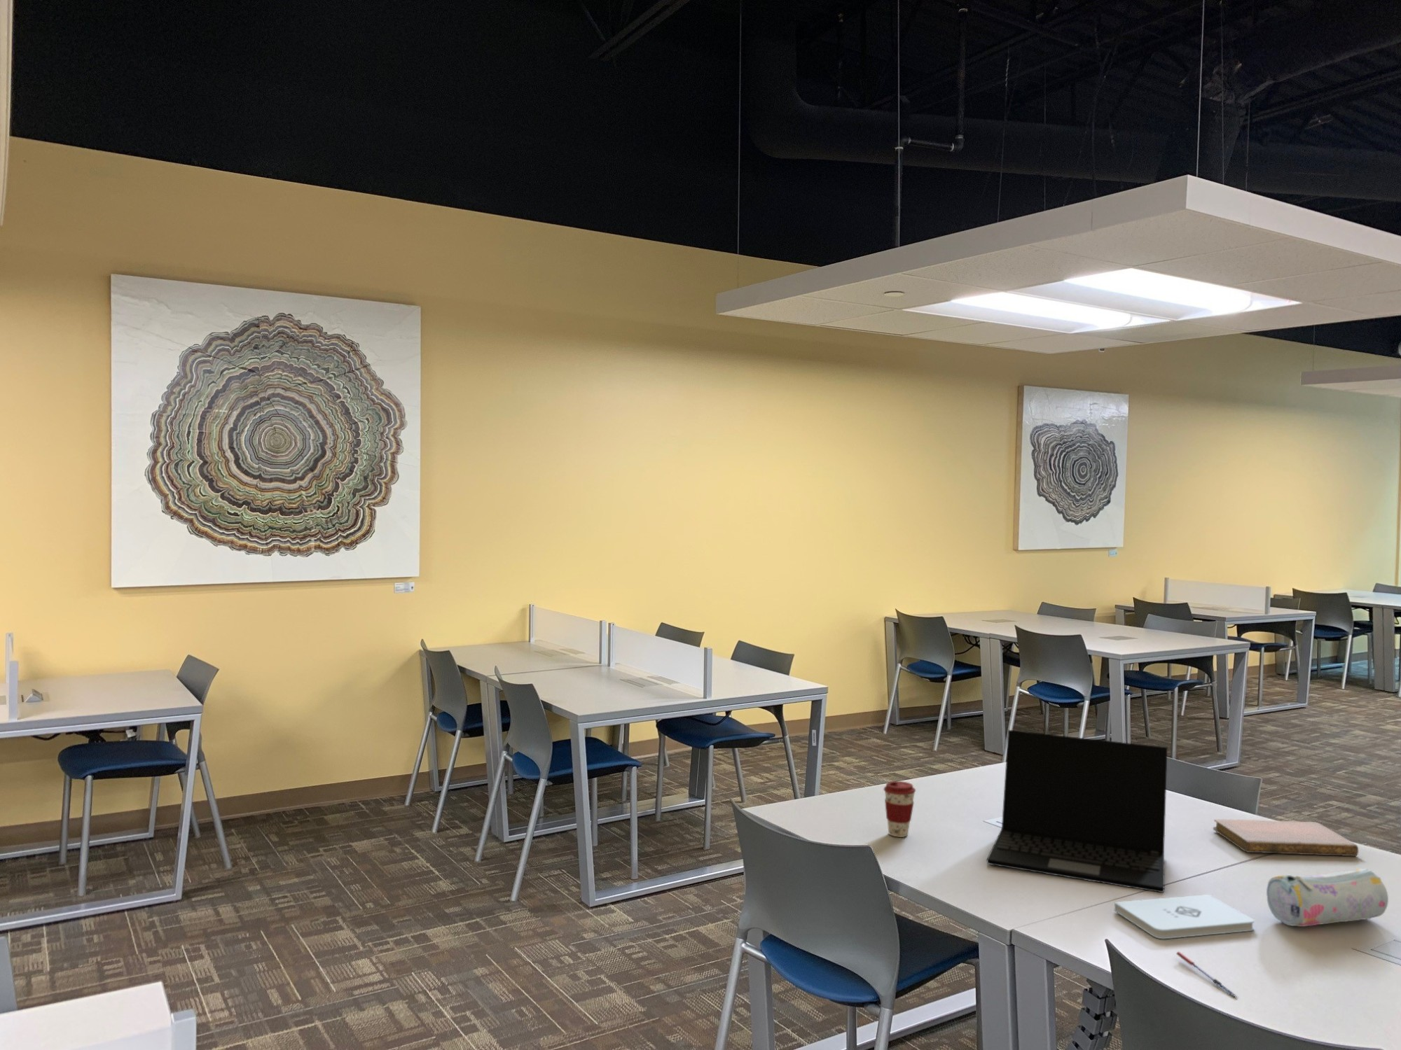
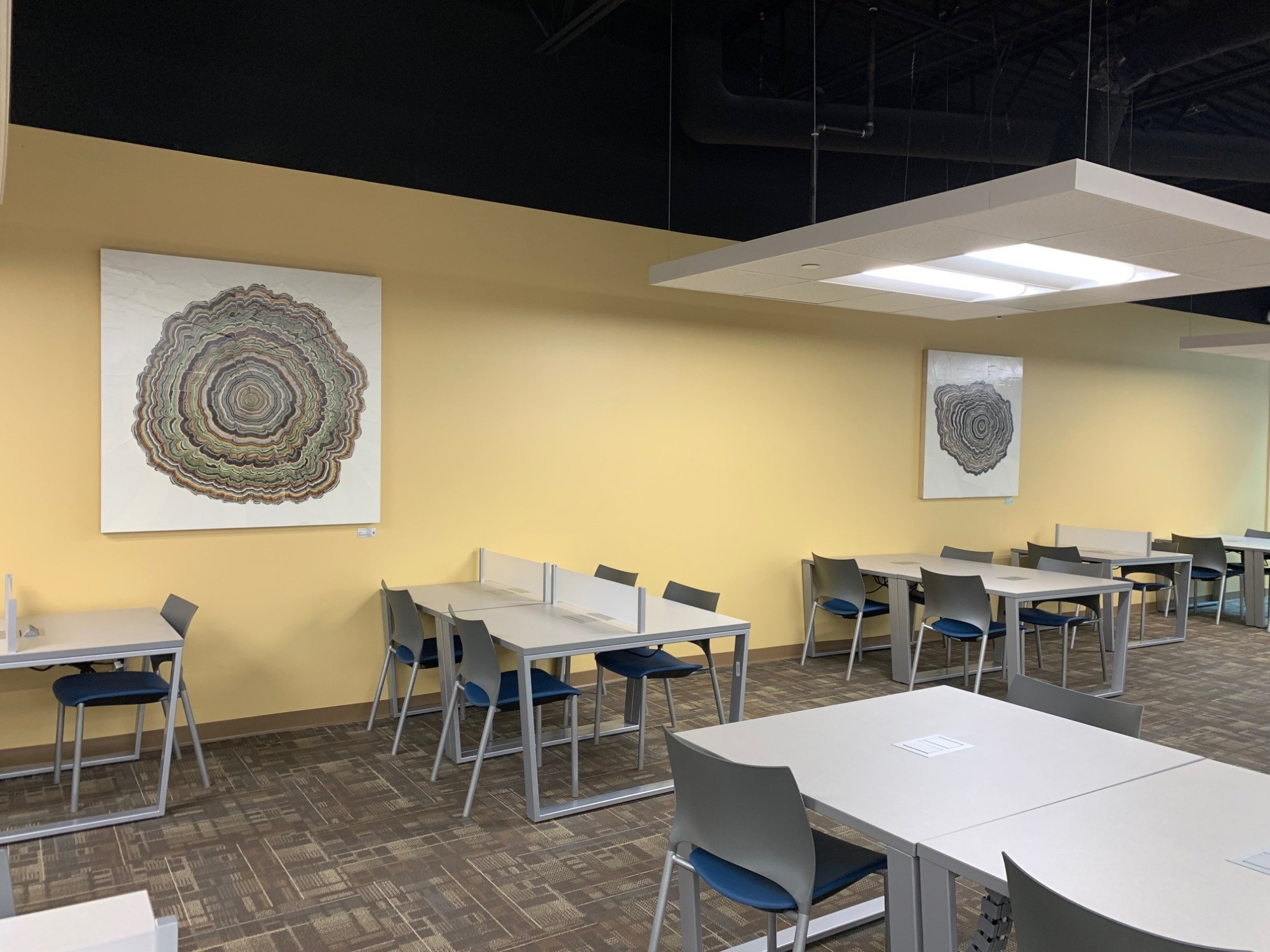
- laptop (1079, 804)
- notebook (1283, 836)
- pencil case (1325, 896)
- coffee cup (899, 808)
- notepad (1184, 915)
- pen (1206, 973)
